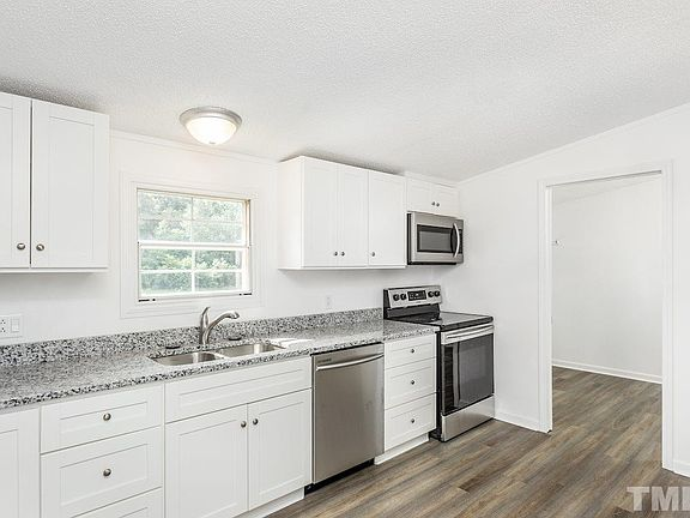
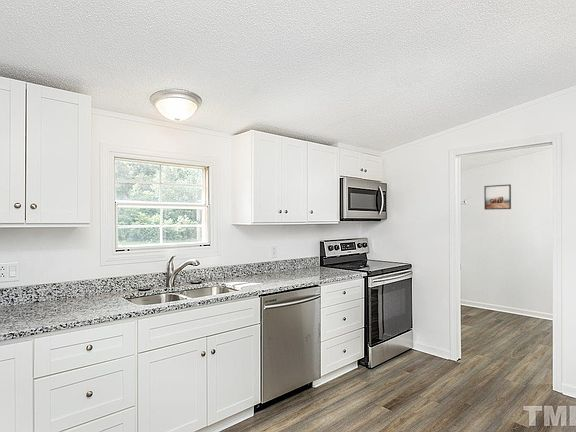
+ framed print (497, 197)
